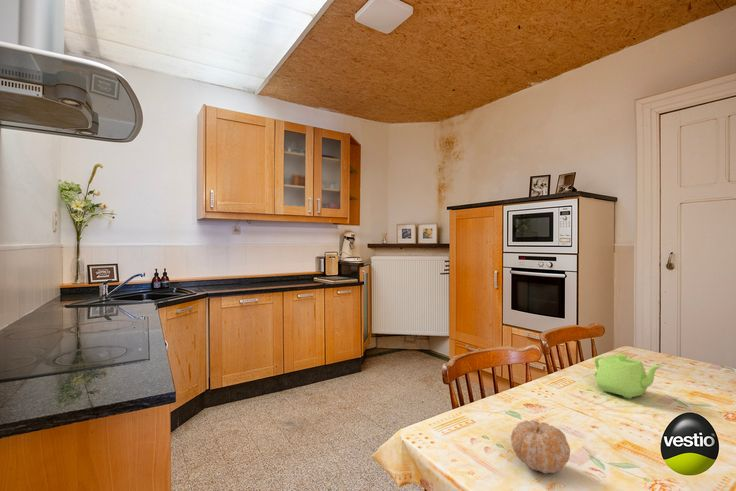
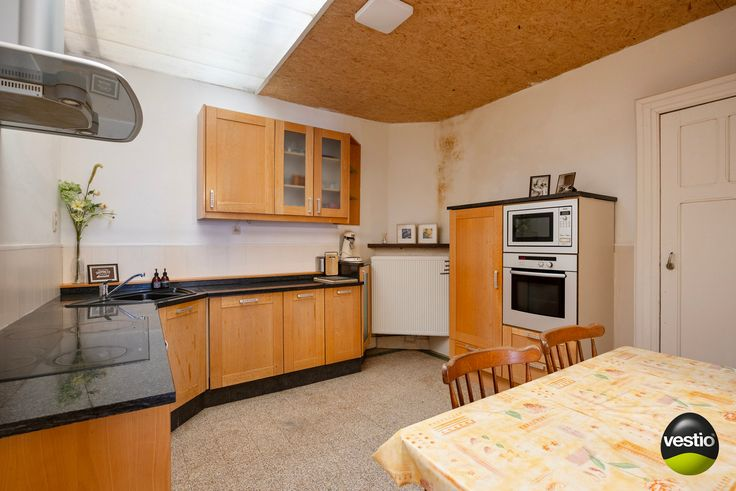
- fruit (539, 446)
- teapot (626, 374)
